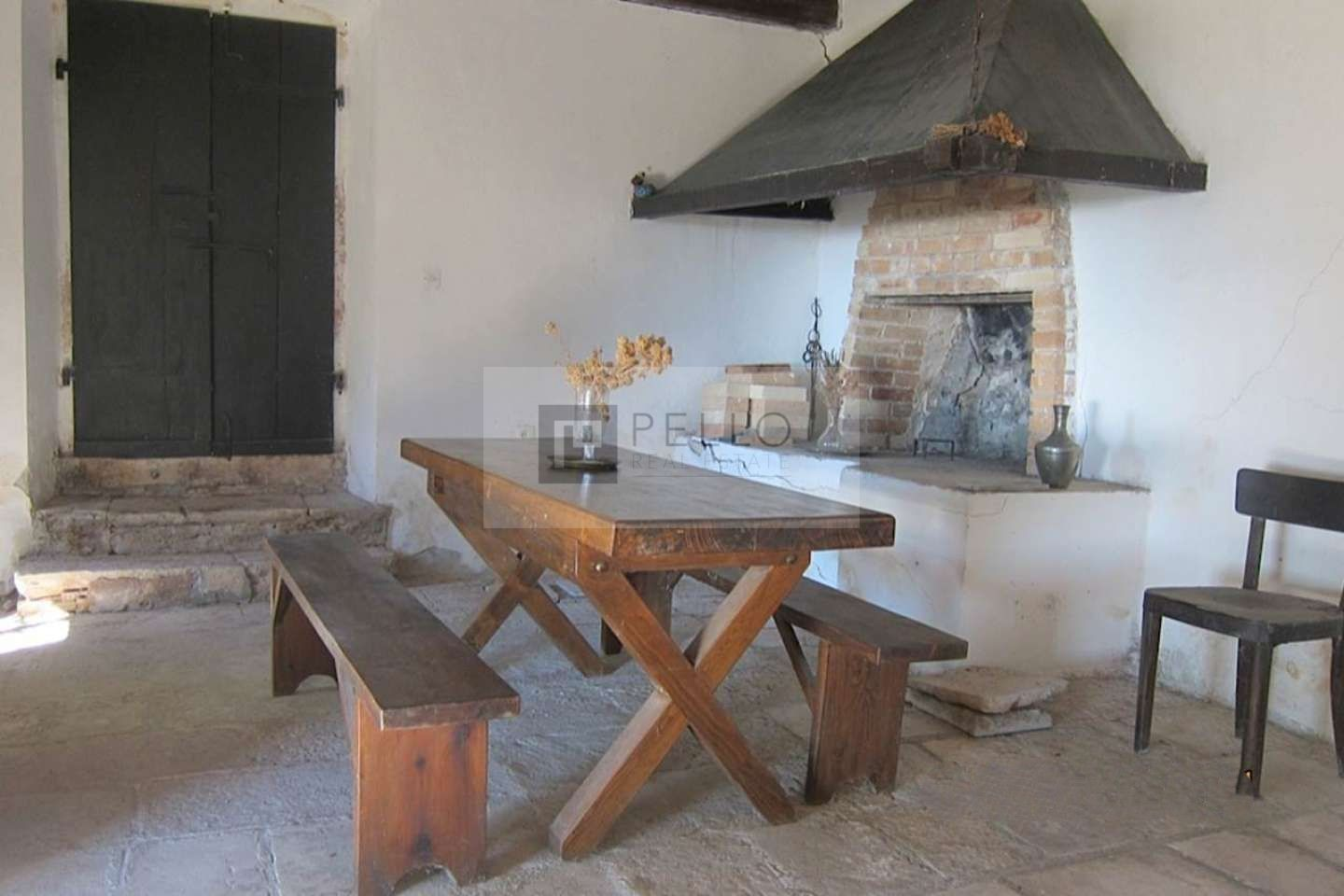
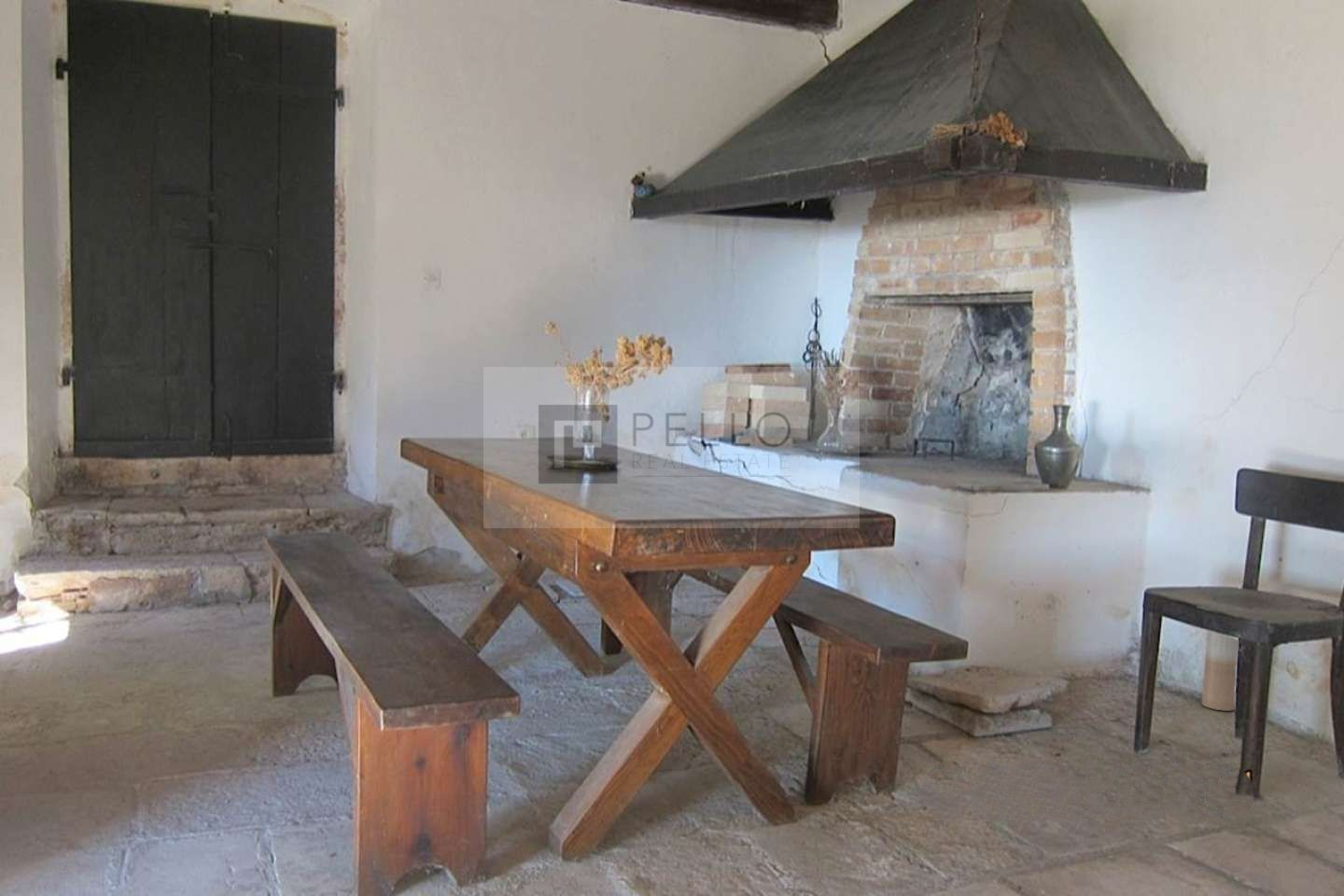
+ vase (1221, 665)
